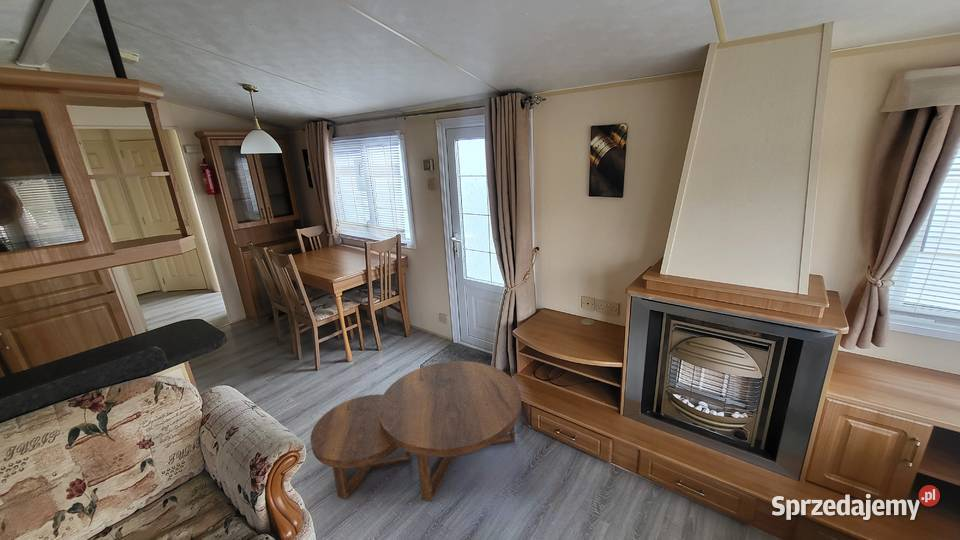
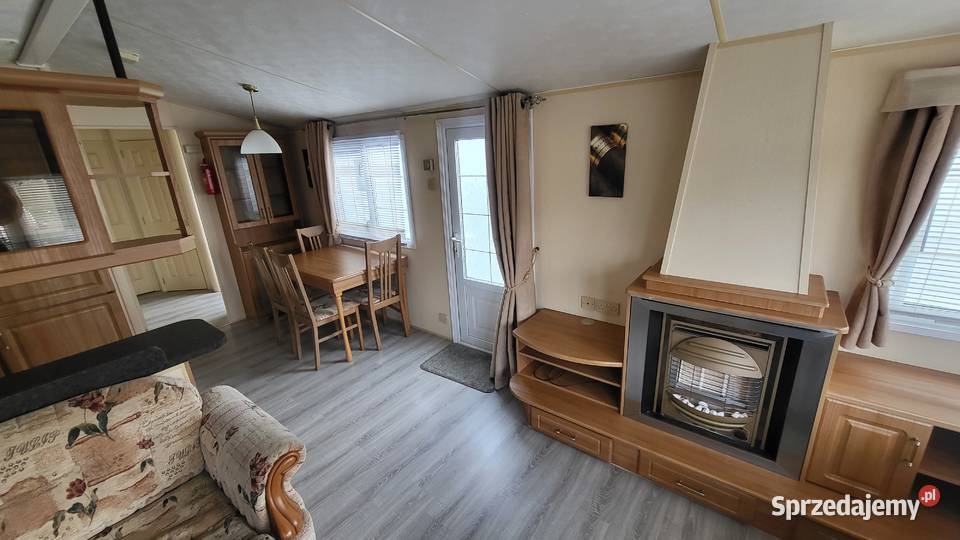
- coffee table (421, 428)
